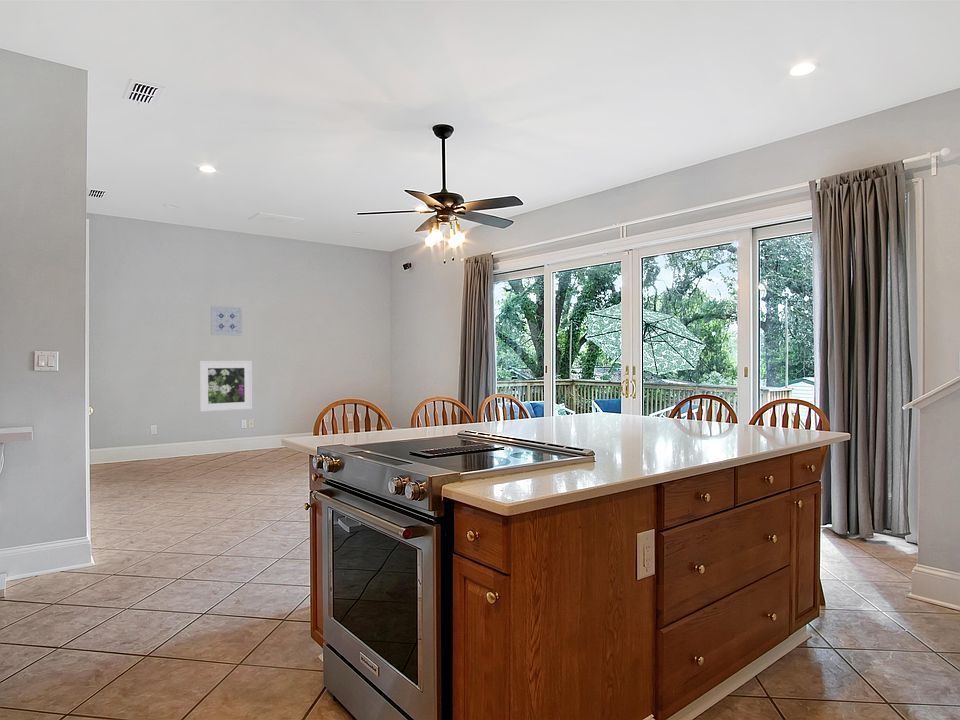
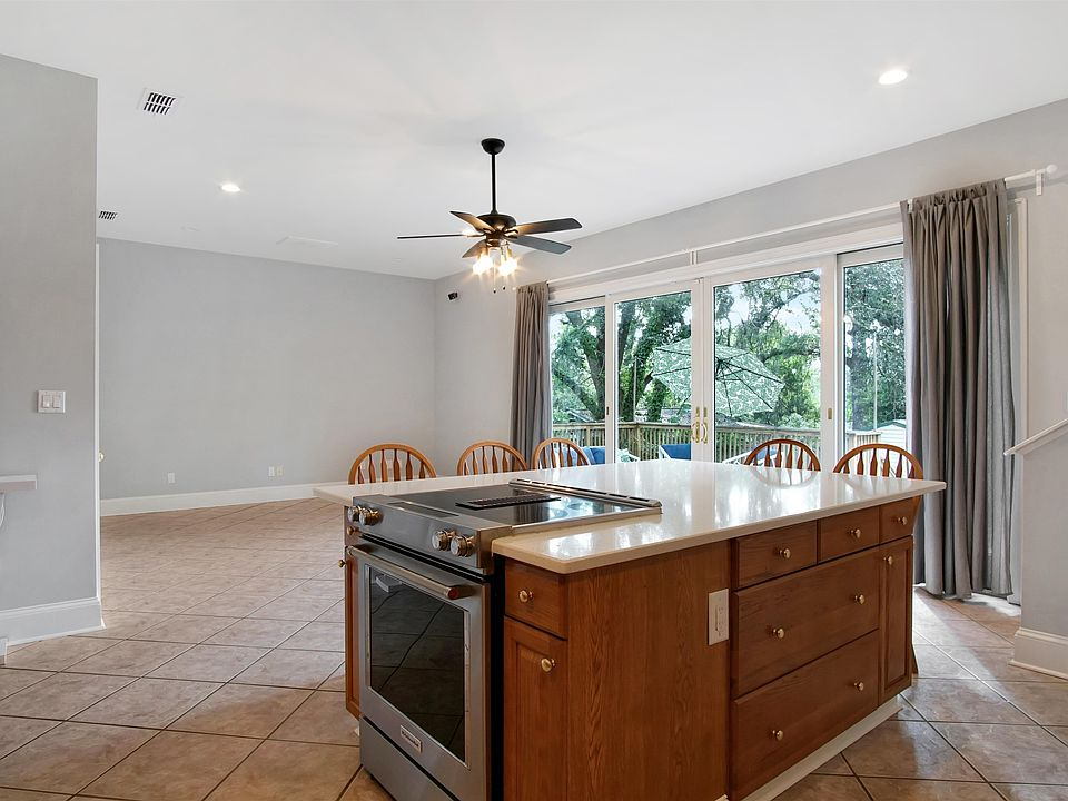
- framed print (226, 385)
- wall art (226, 321)
